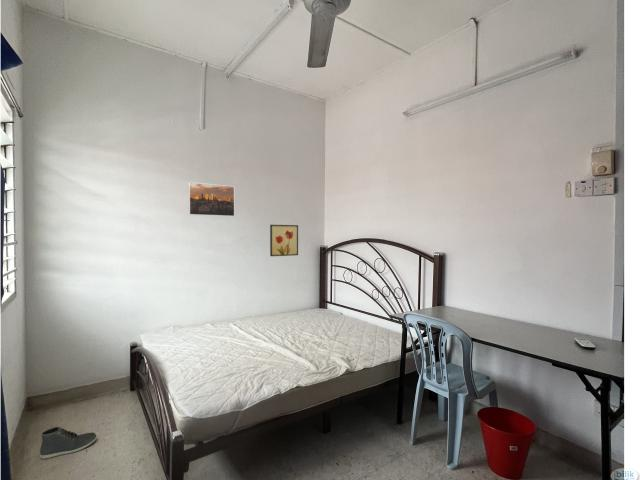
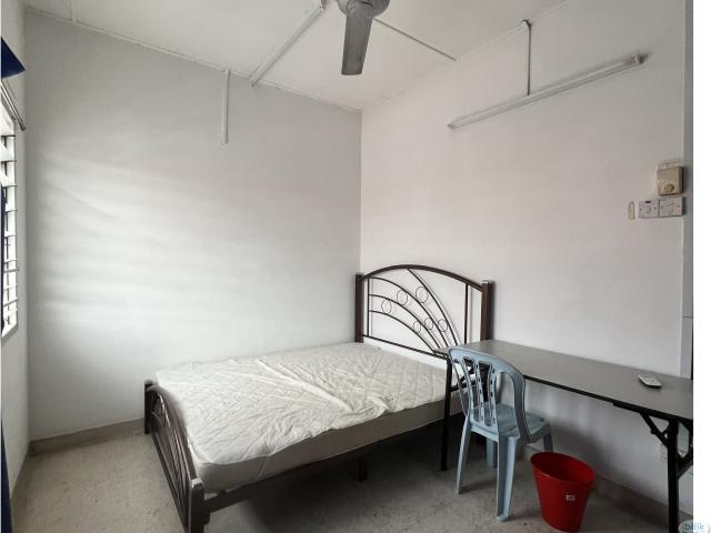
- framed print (212, 200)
- sneaker (69, 437)
- wall art (284, 240)
